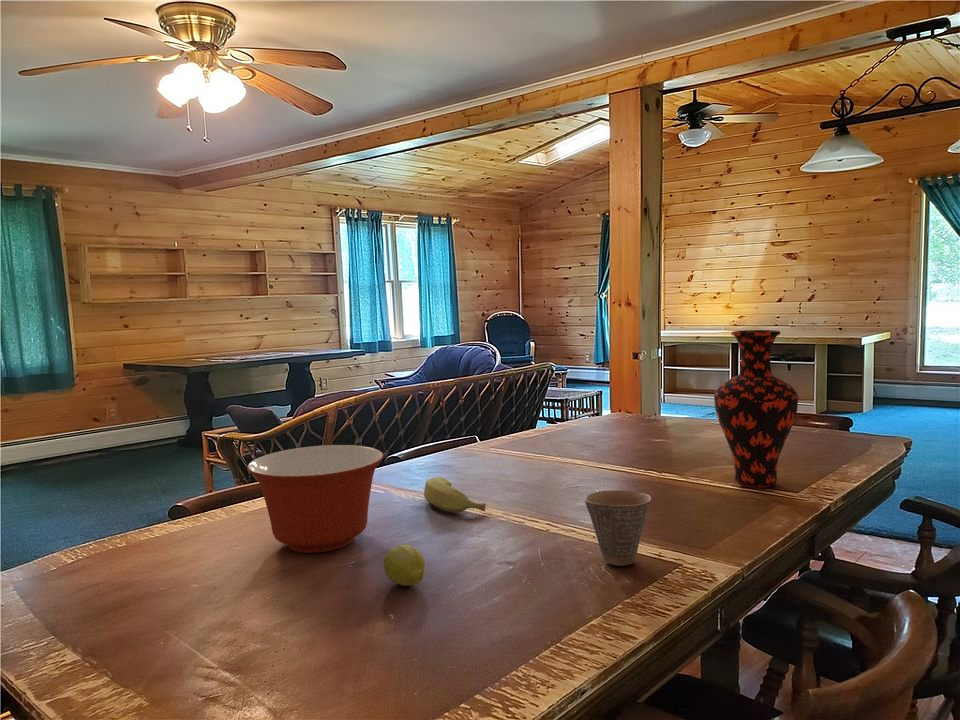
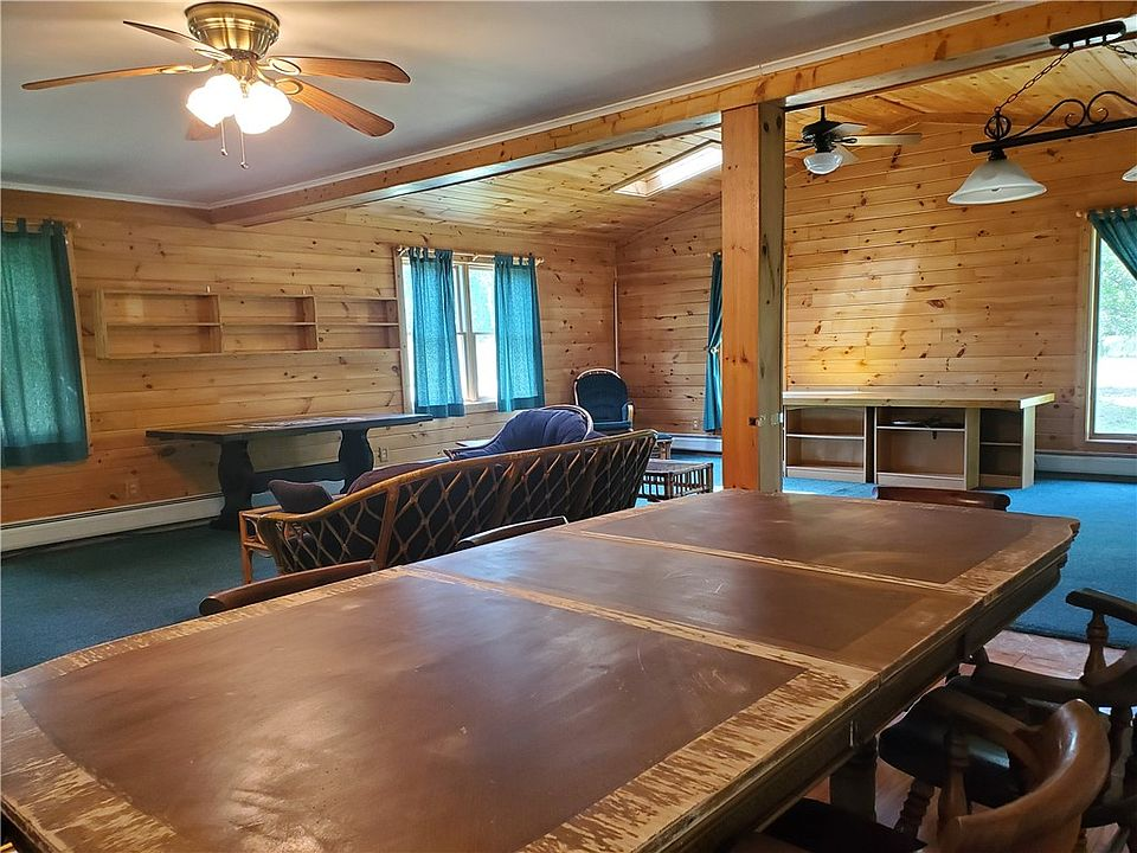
- fruit (405, 565)
- mixing bowl (319, 500)
- banana (456, 491)
- cup (617, 528)
- vase (755, 408)
